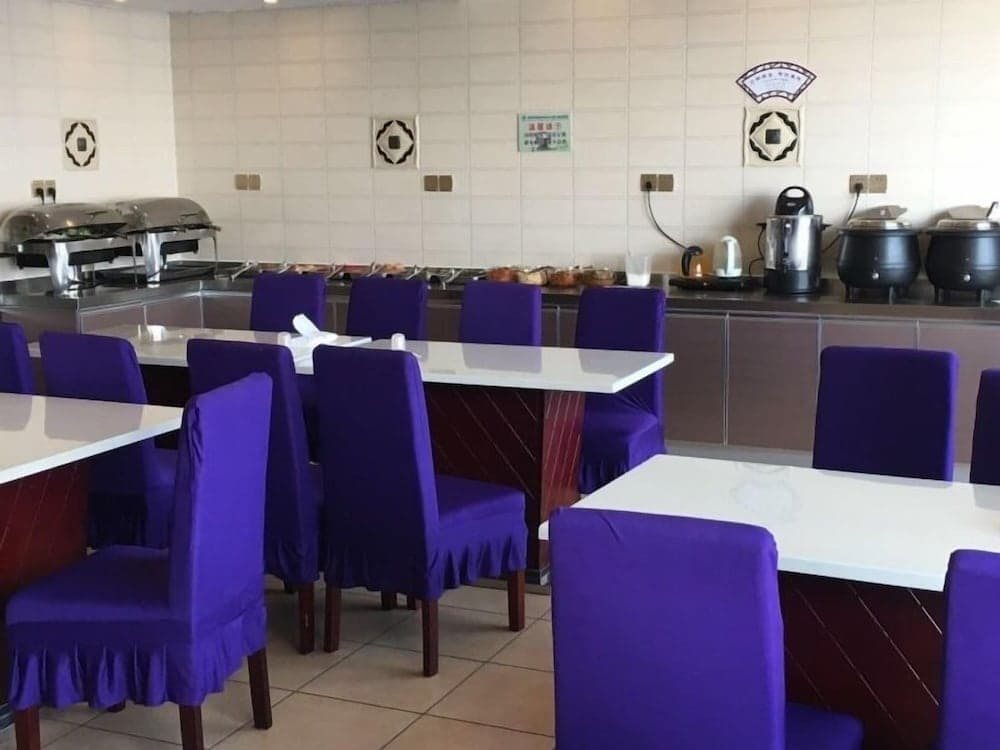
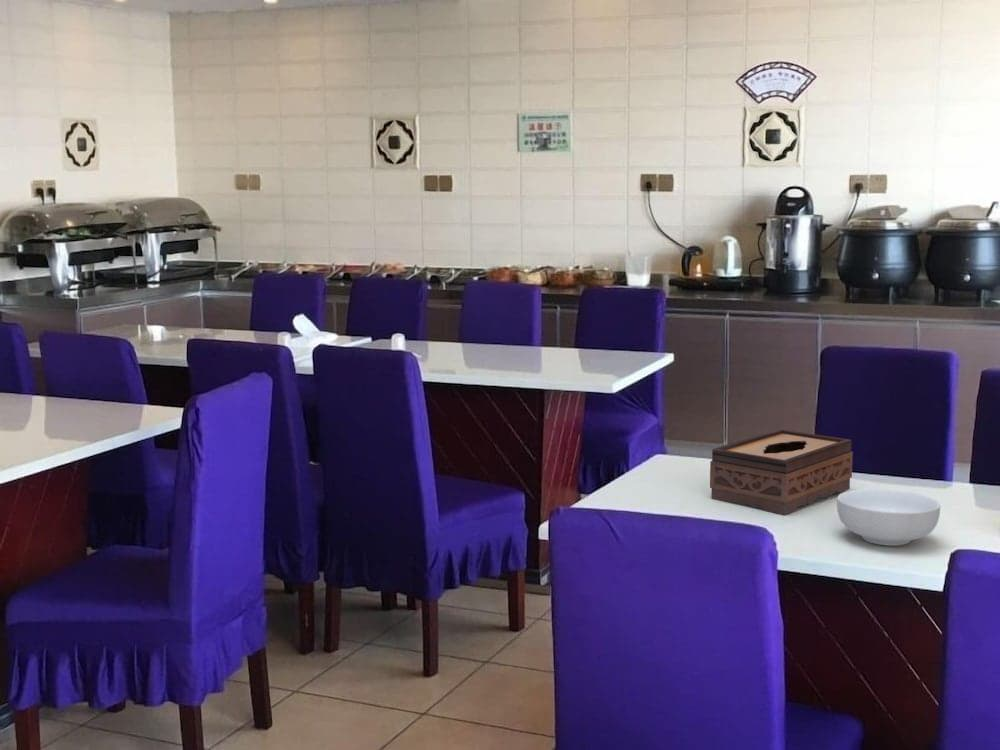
+ cereal bowl (887, 519)
+ tissue box (782, 469)
